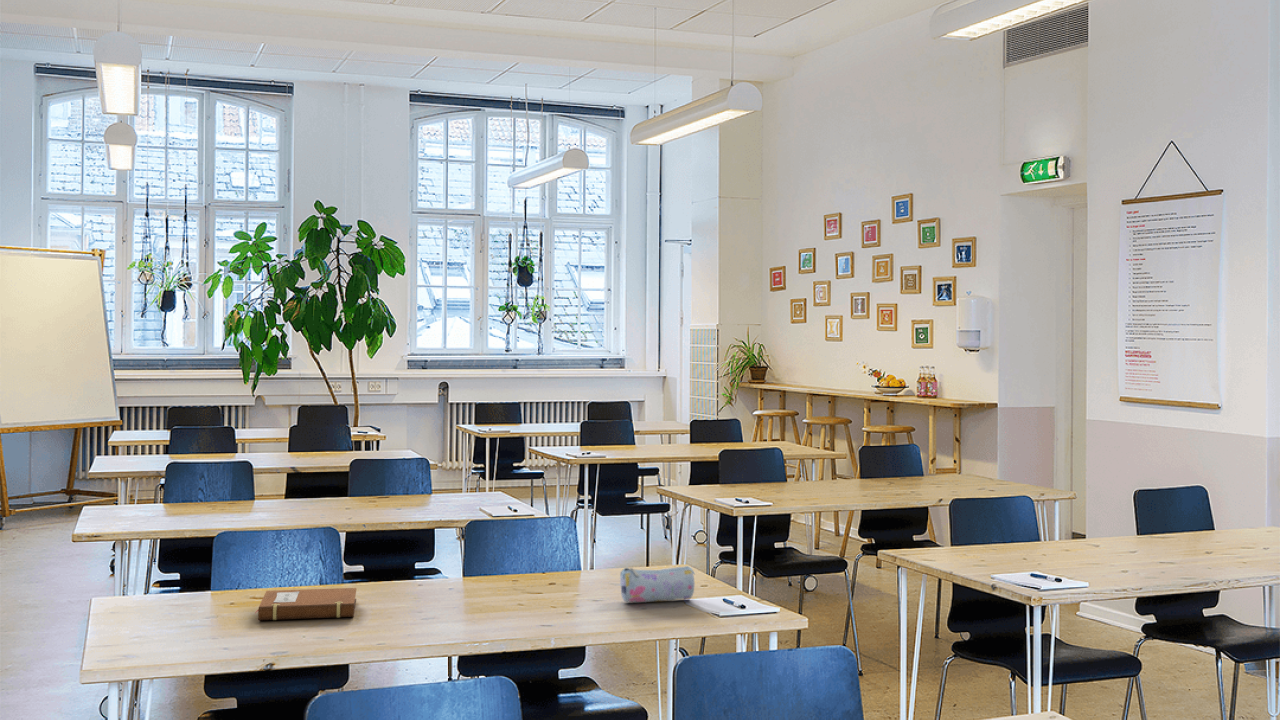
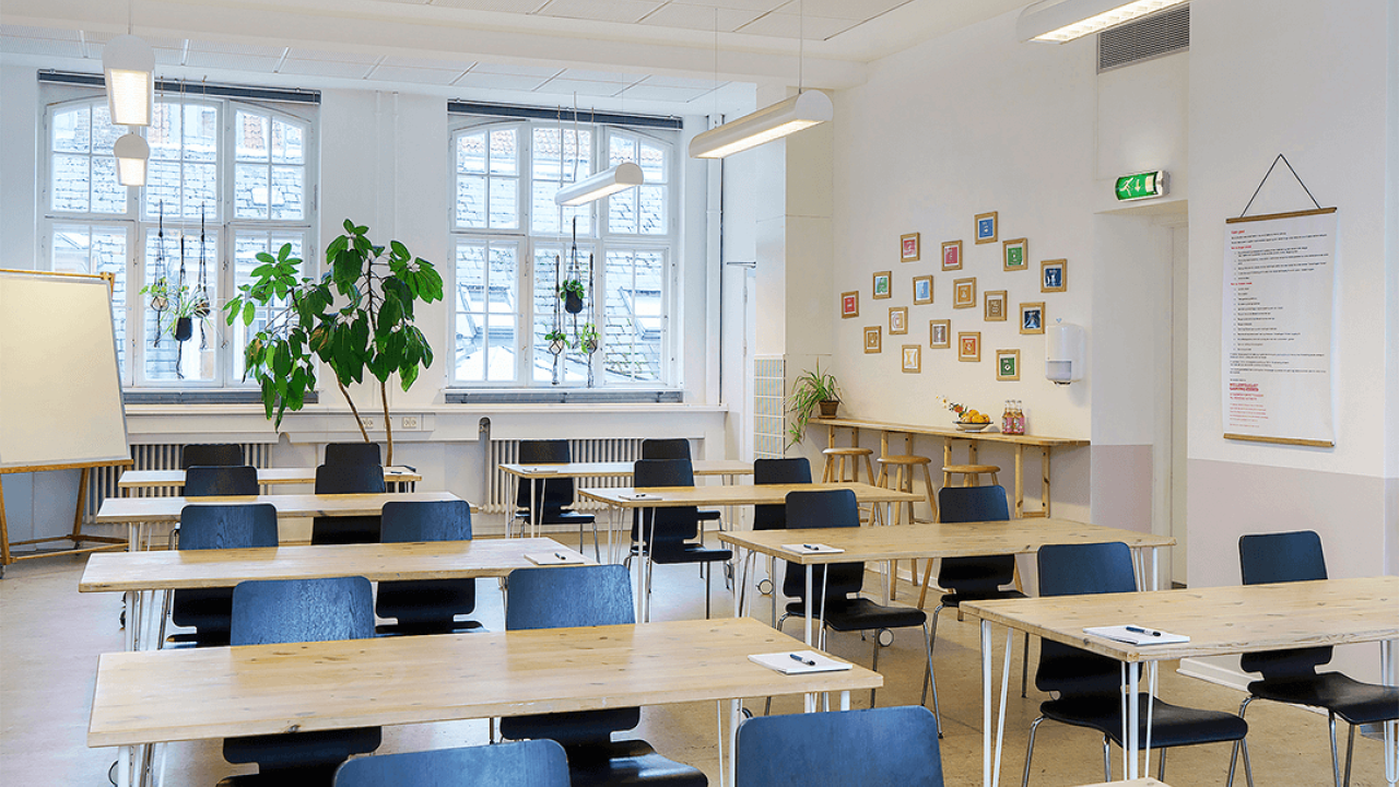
- pencil case (656, 583)
- notebook (306, 604)
